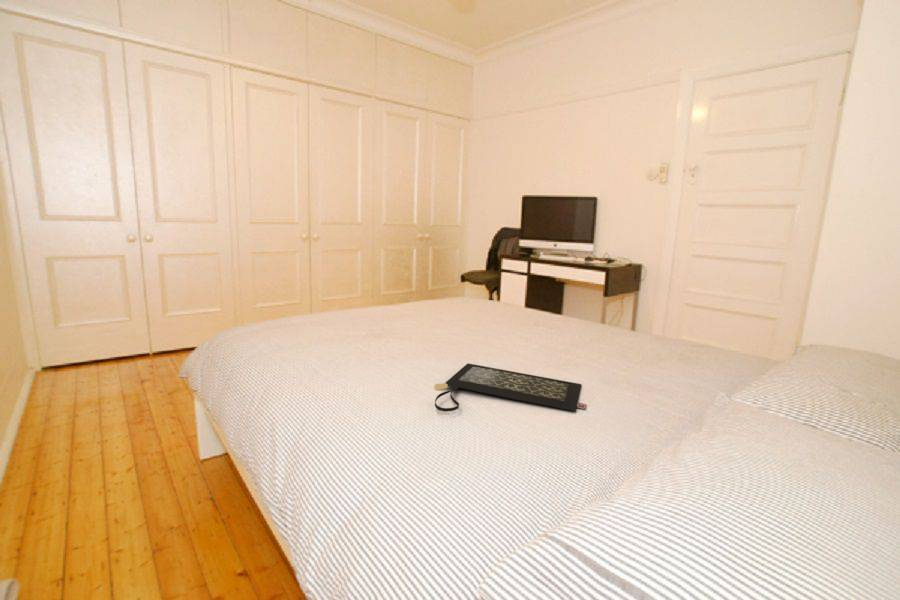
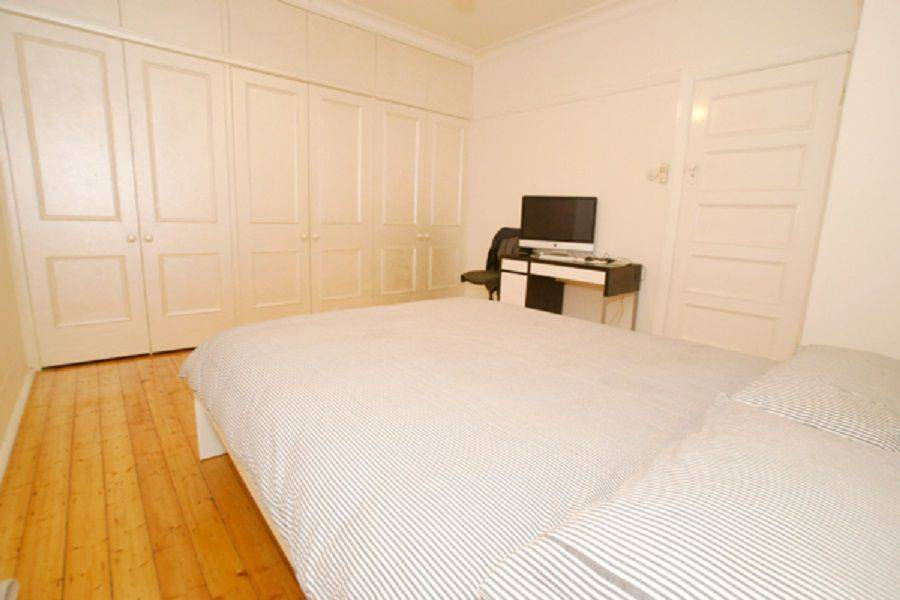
- clutch bag (507, 383)
